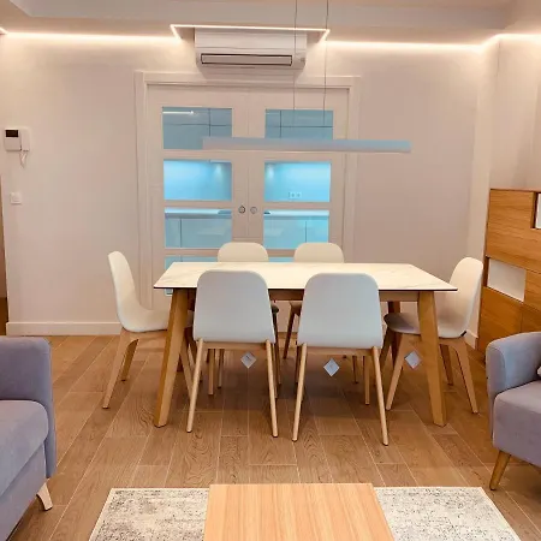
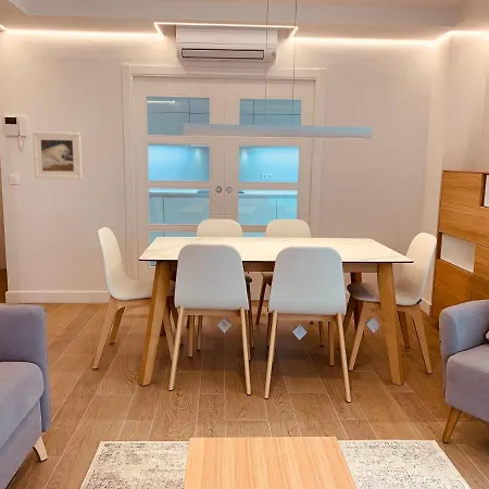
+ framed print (58, 155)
